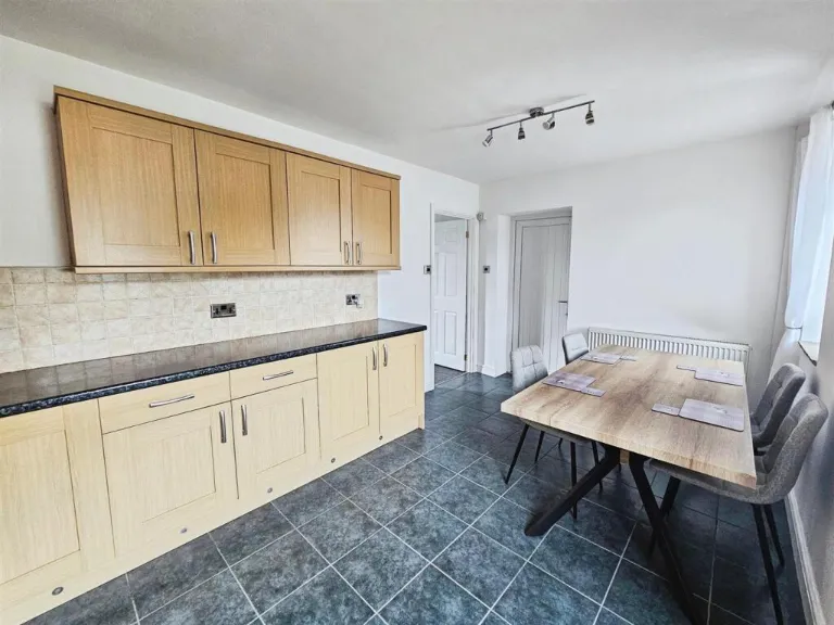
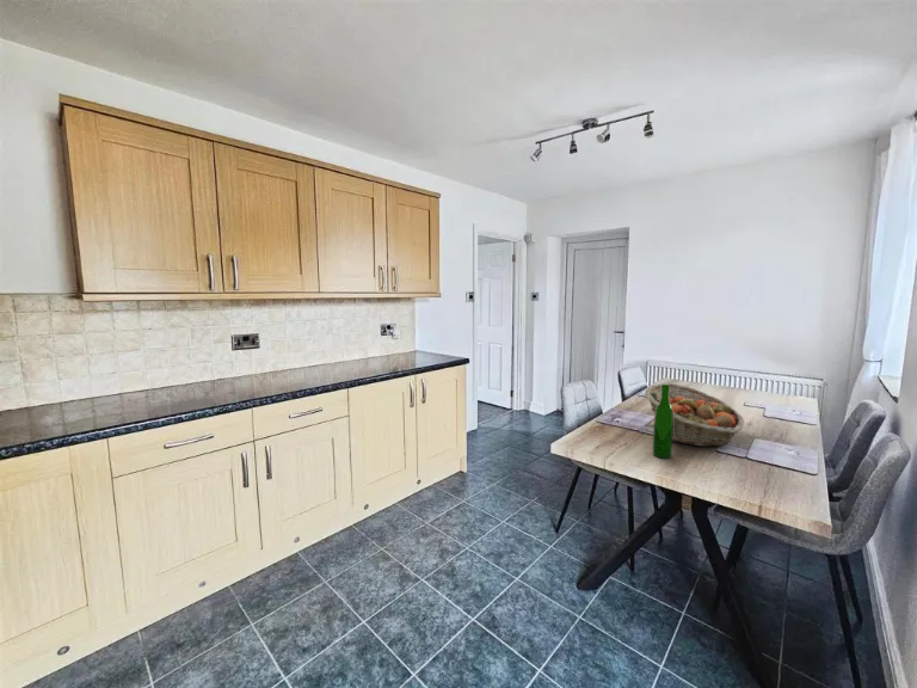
+ wine bottle (663, 420)
+ fruit basket (691, 412)
